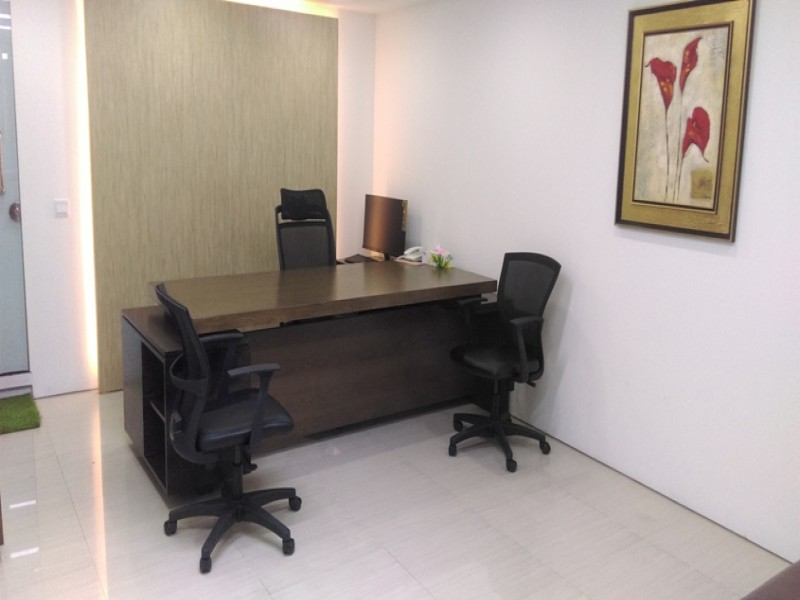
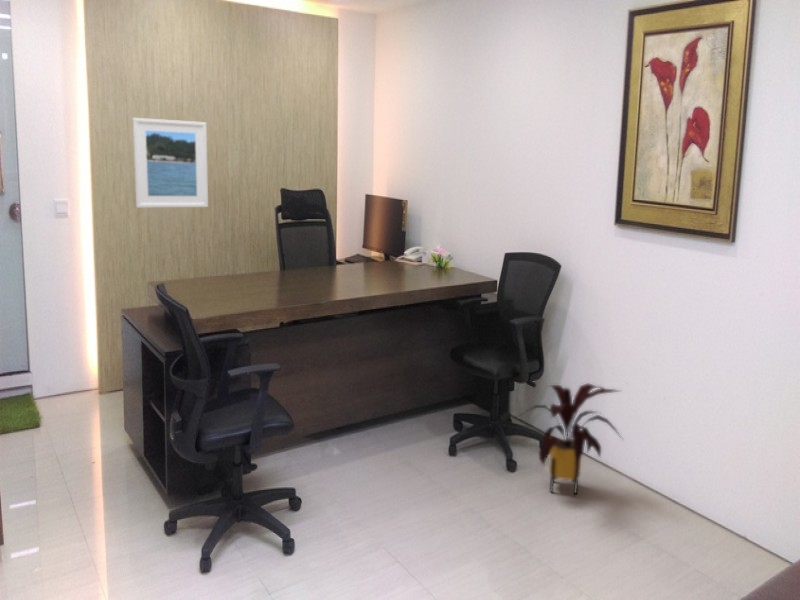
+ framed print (171, 164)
+ house plant (569, 435)
